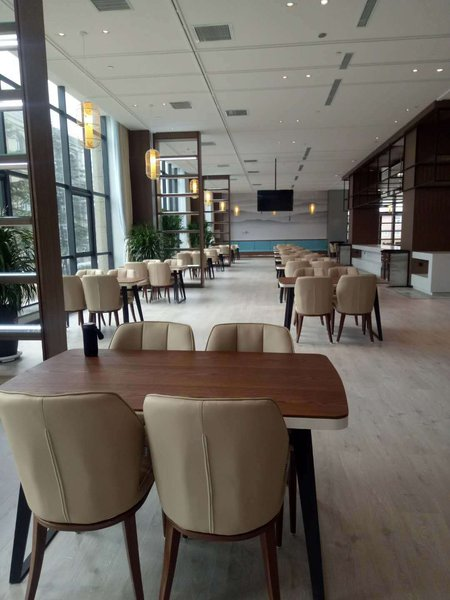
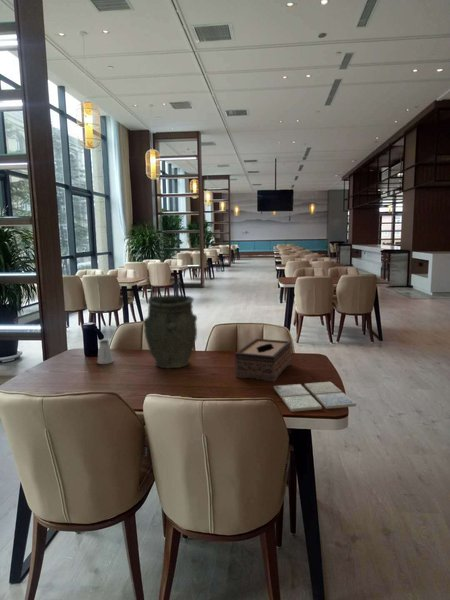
+ tissue box (264, 358)
+ saltshaker (104, 351)
+ drink coaster (311, 396)
+ vase (171, 330)
